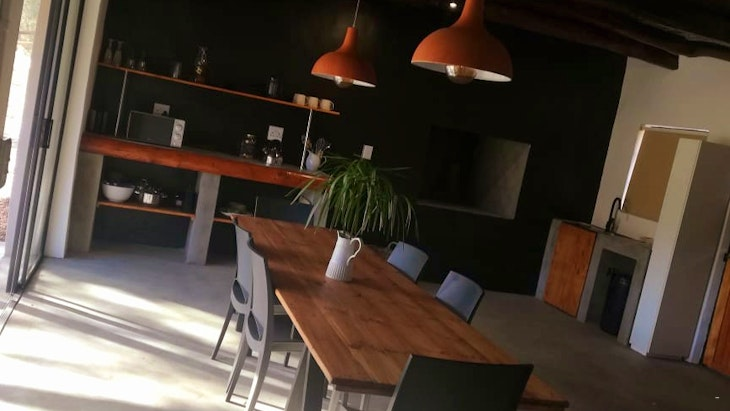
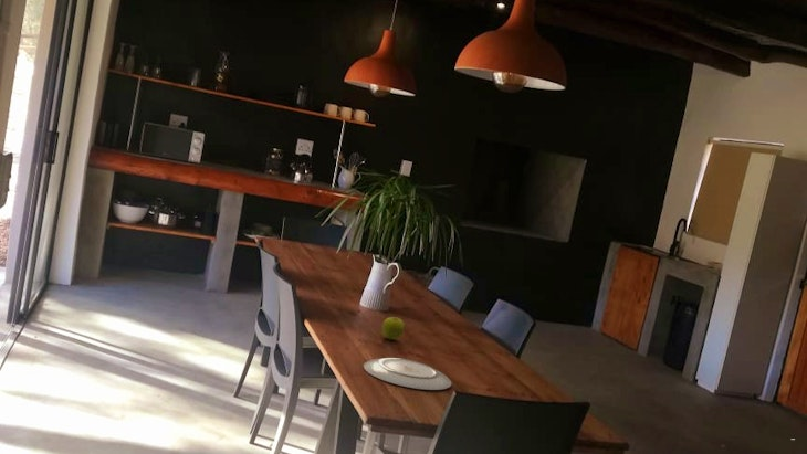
+ plate (408, 370)
+ fruit (392, 328)
